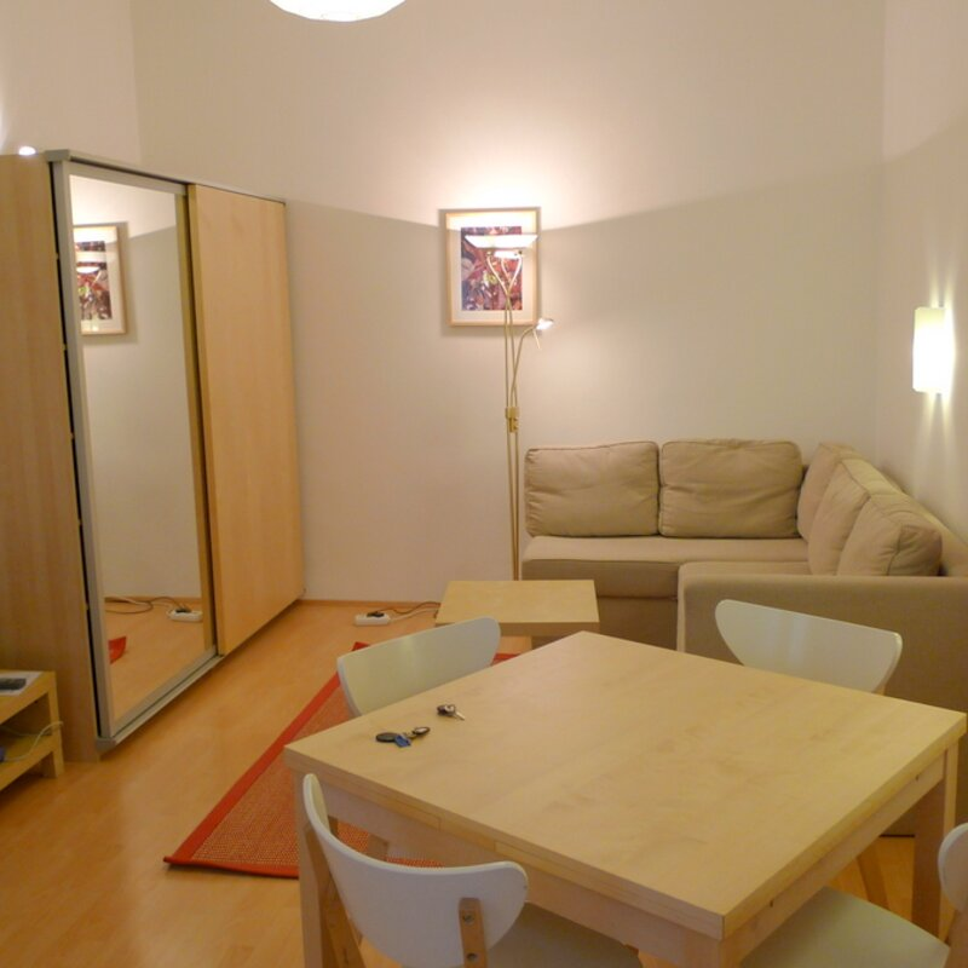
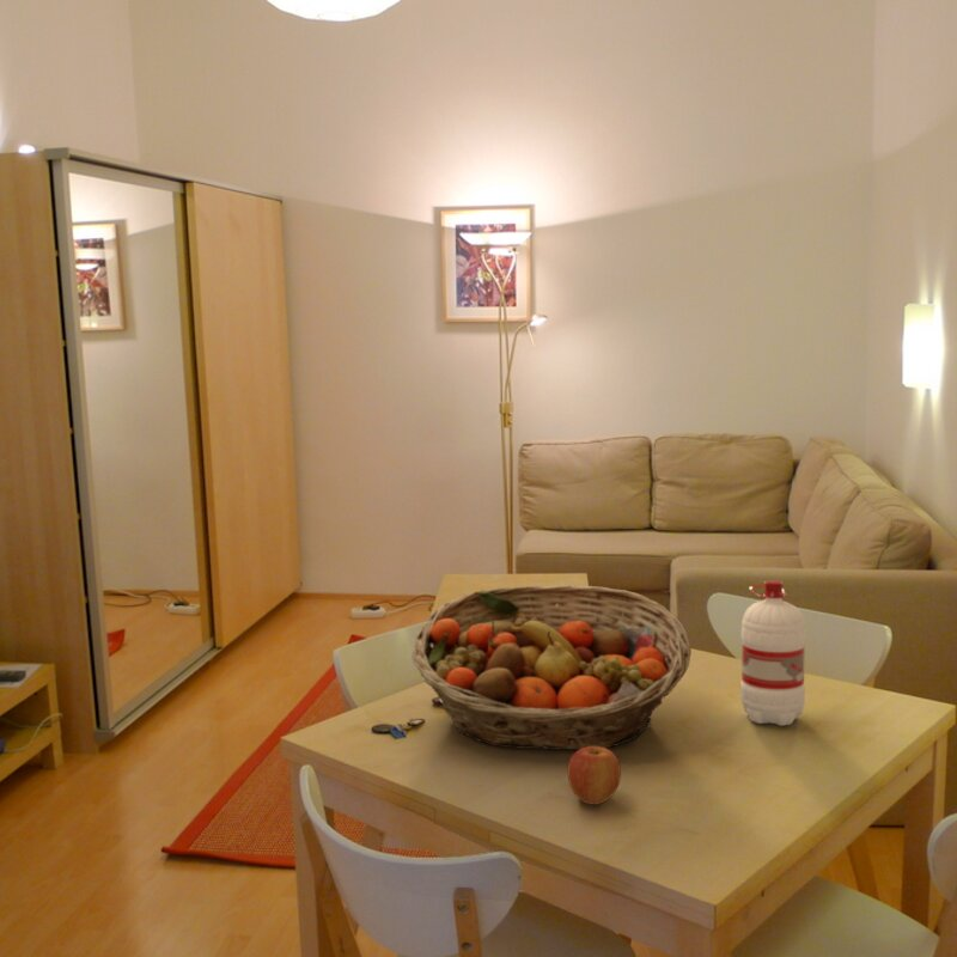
+ fruit basket (549, 663)
+ water bottle (773, 650)
+ apple (593, 774)
